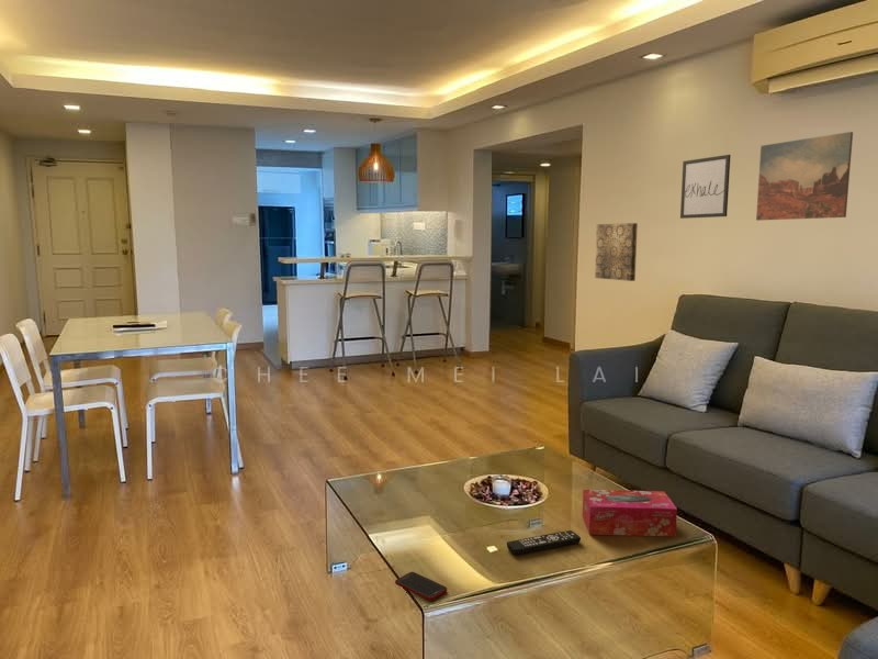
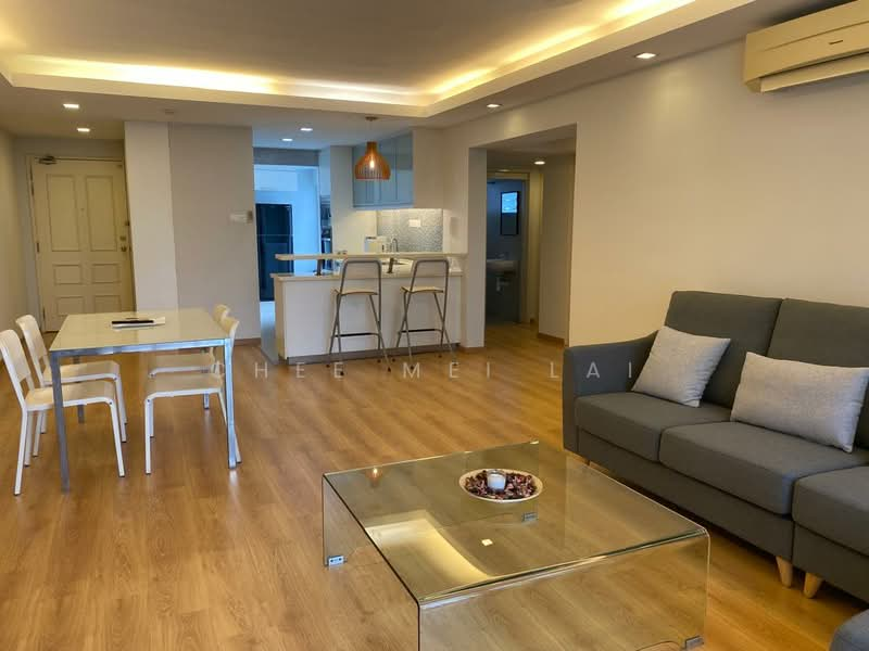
- remote control (543, 541)
- cell phone (420, 585)
- wall art (615, 252)
- wall art (800, 179)
- tissue box (628, 512)
- wall art (703, 188)
